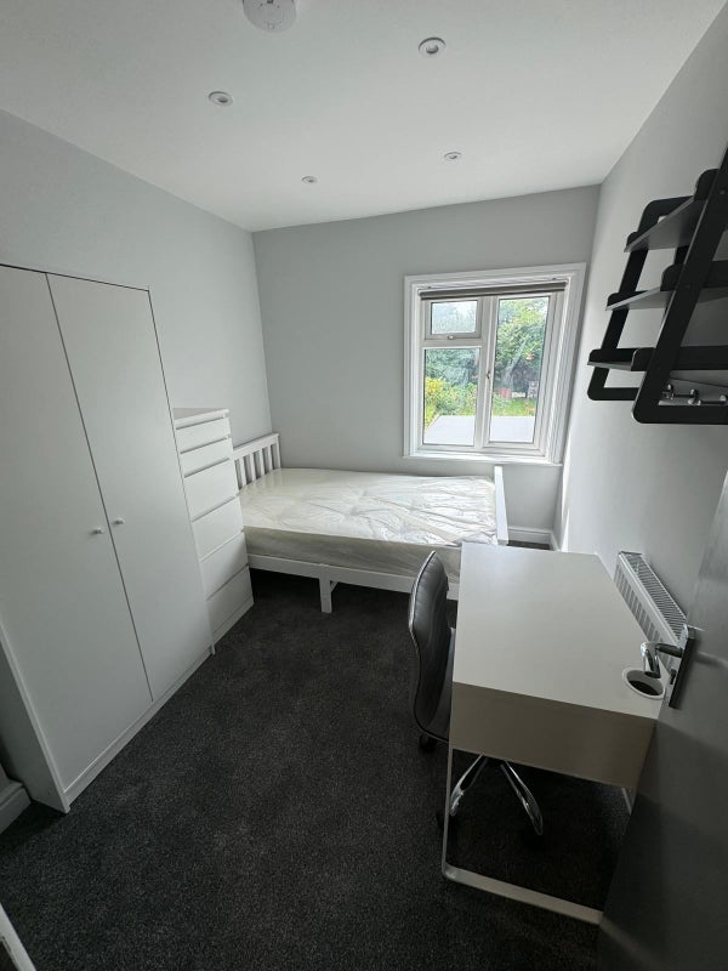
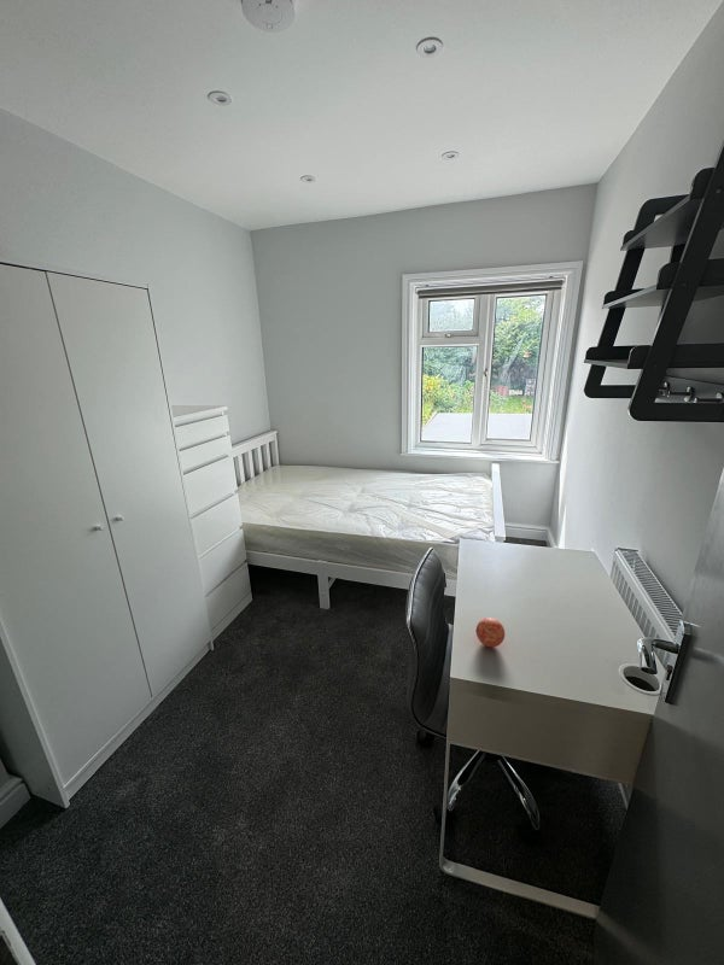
+ apple (490, 632)
